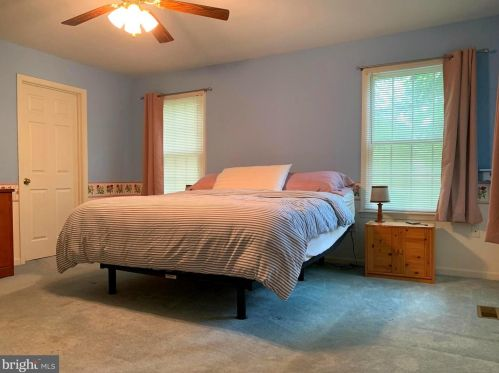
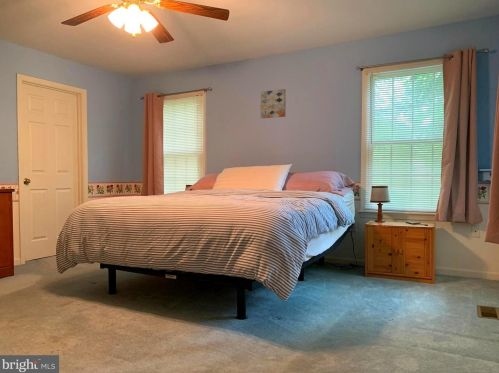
+ wall art (272, 104)
